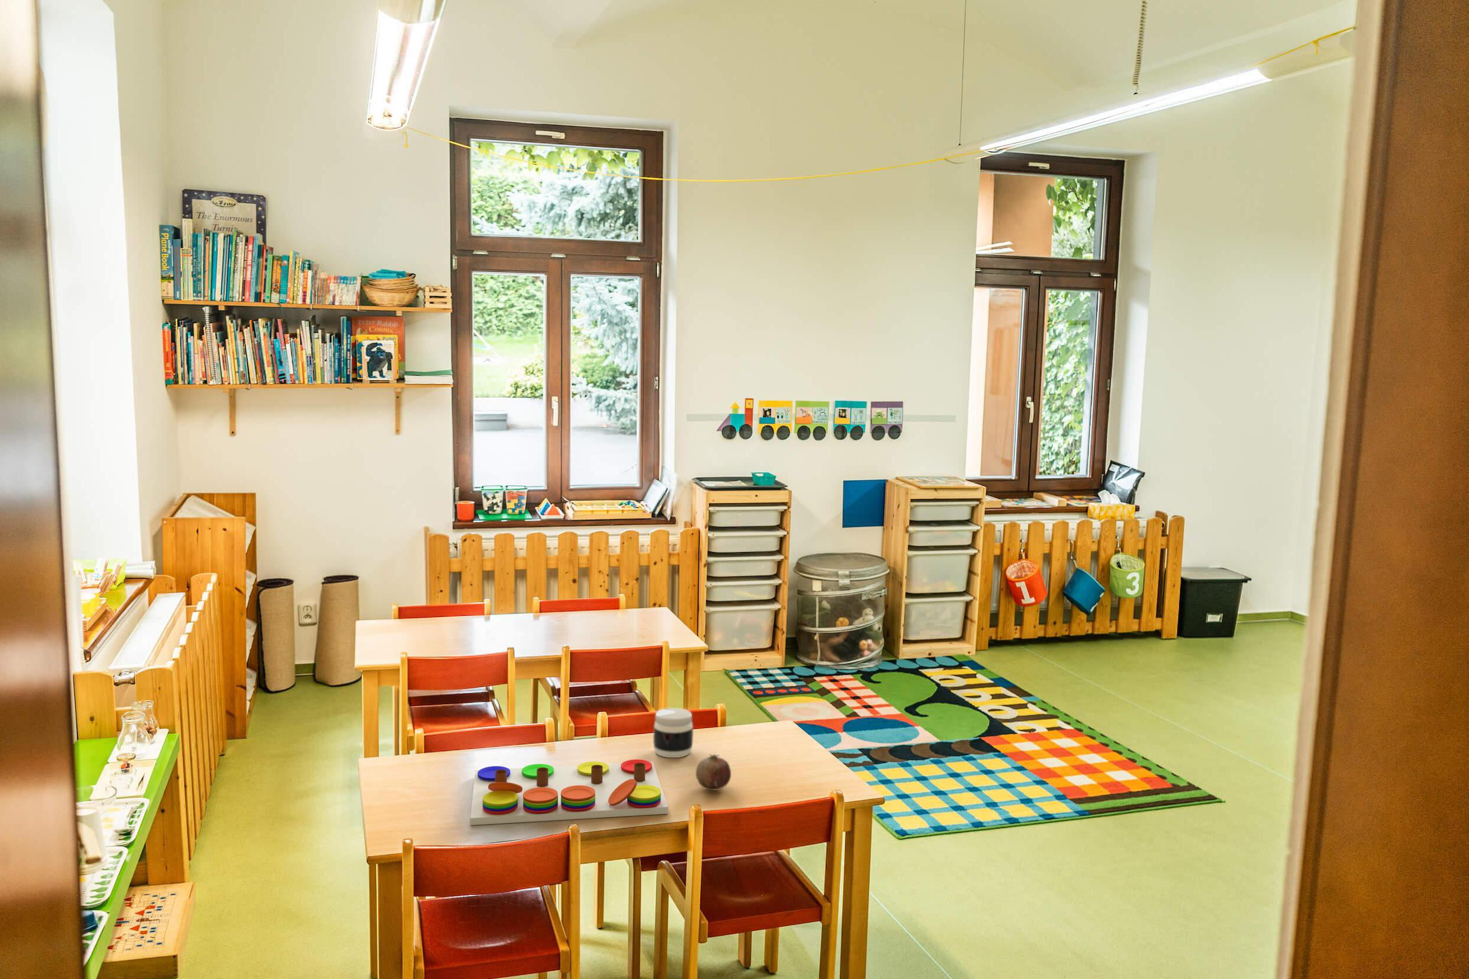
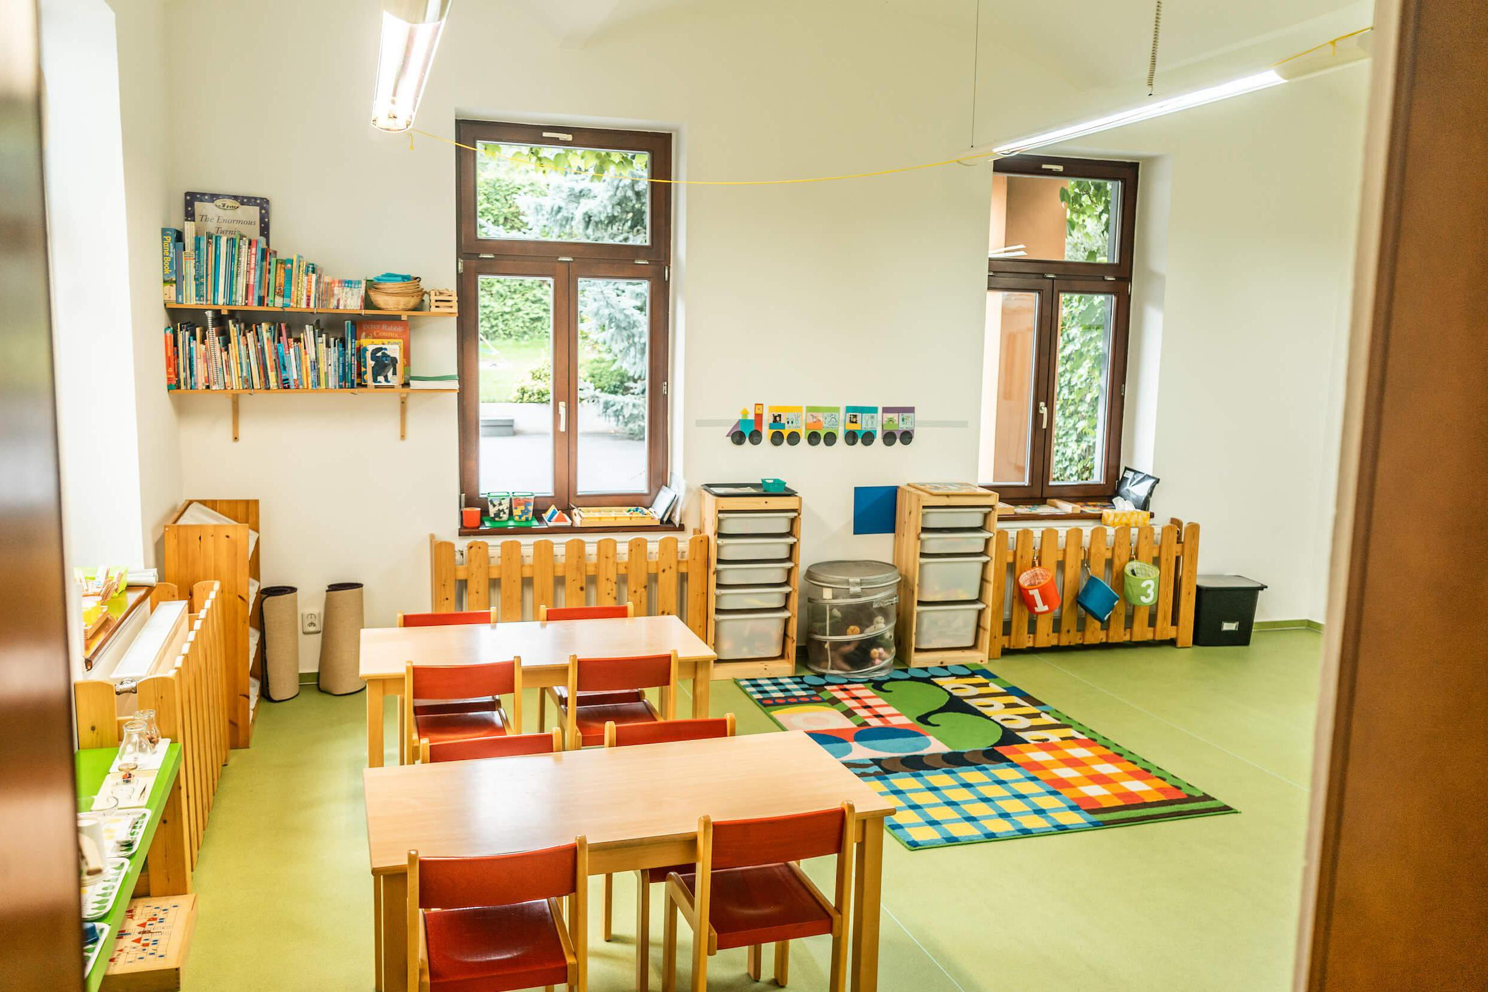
- fruit (714, 771)
- jar (673, 732)
- board game (567, 780)
